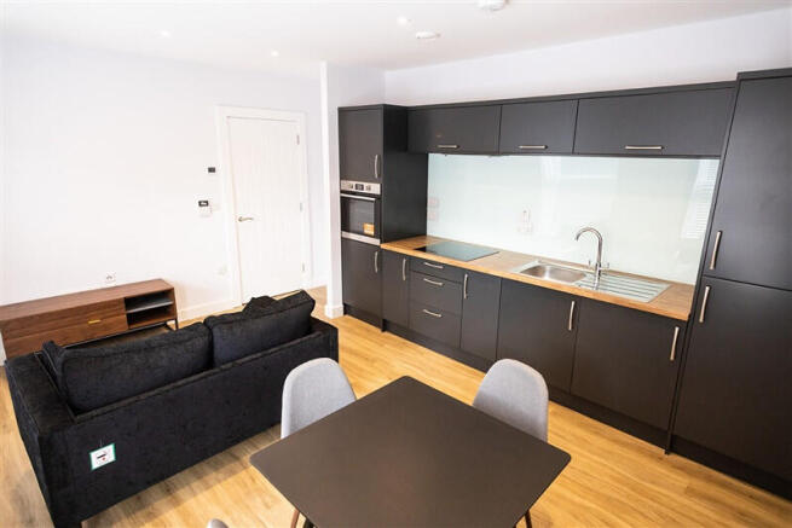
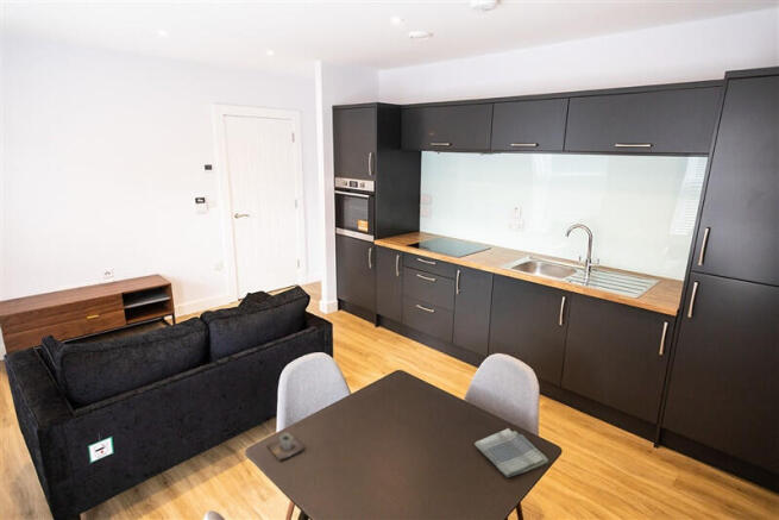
+ cup (285, 441)
+ dish towel (510, 450)
